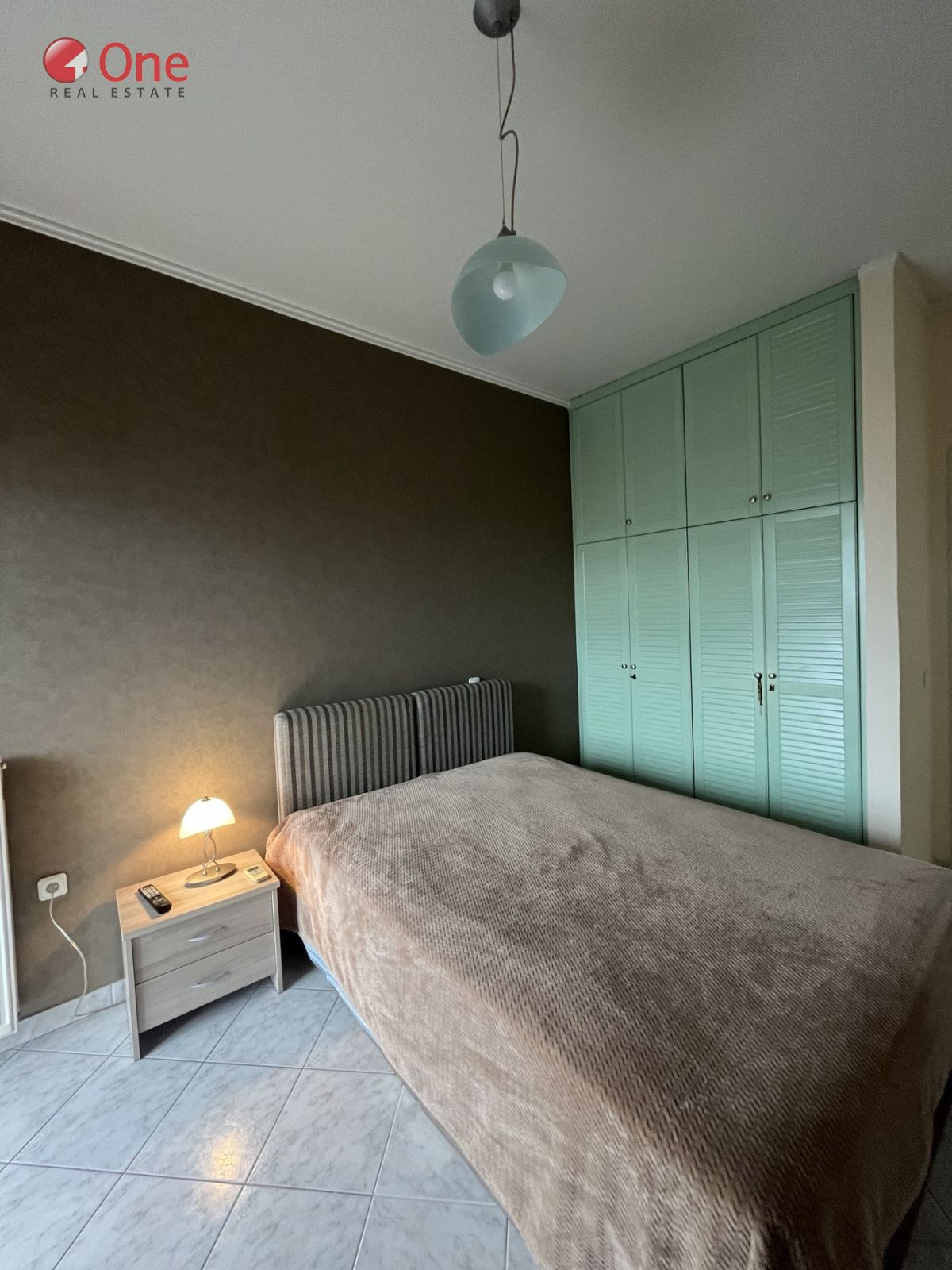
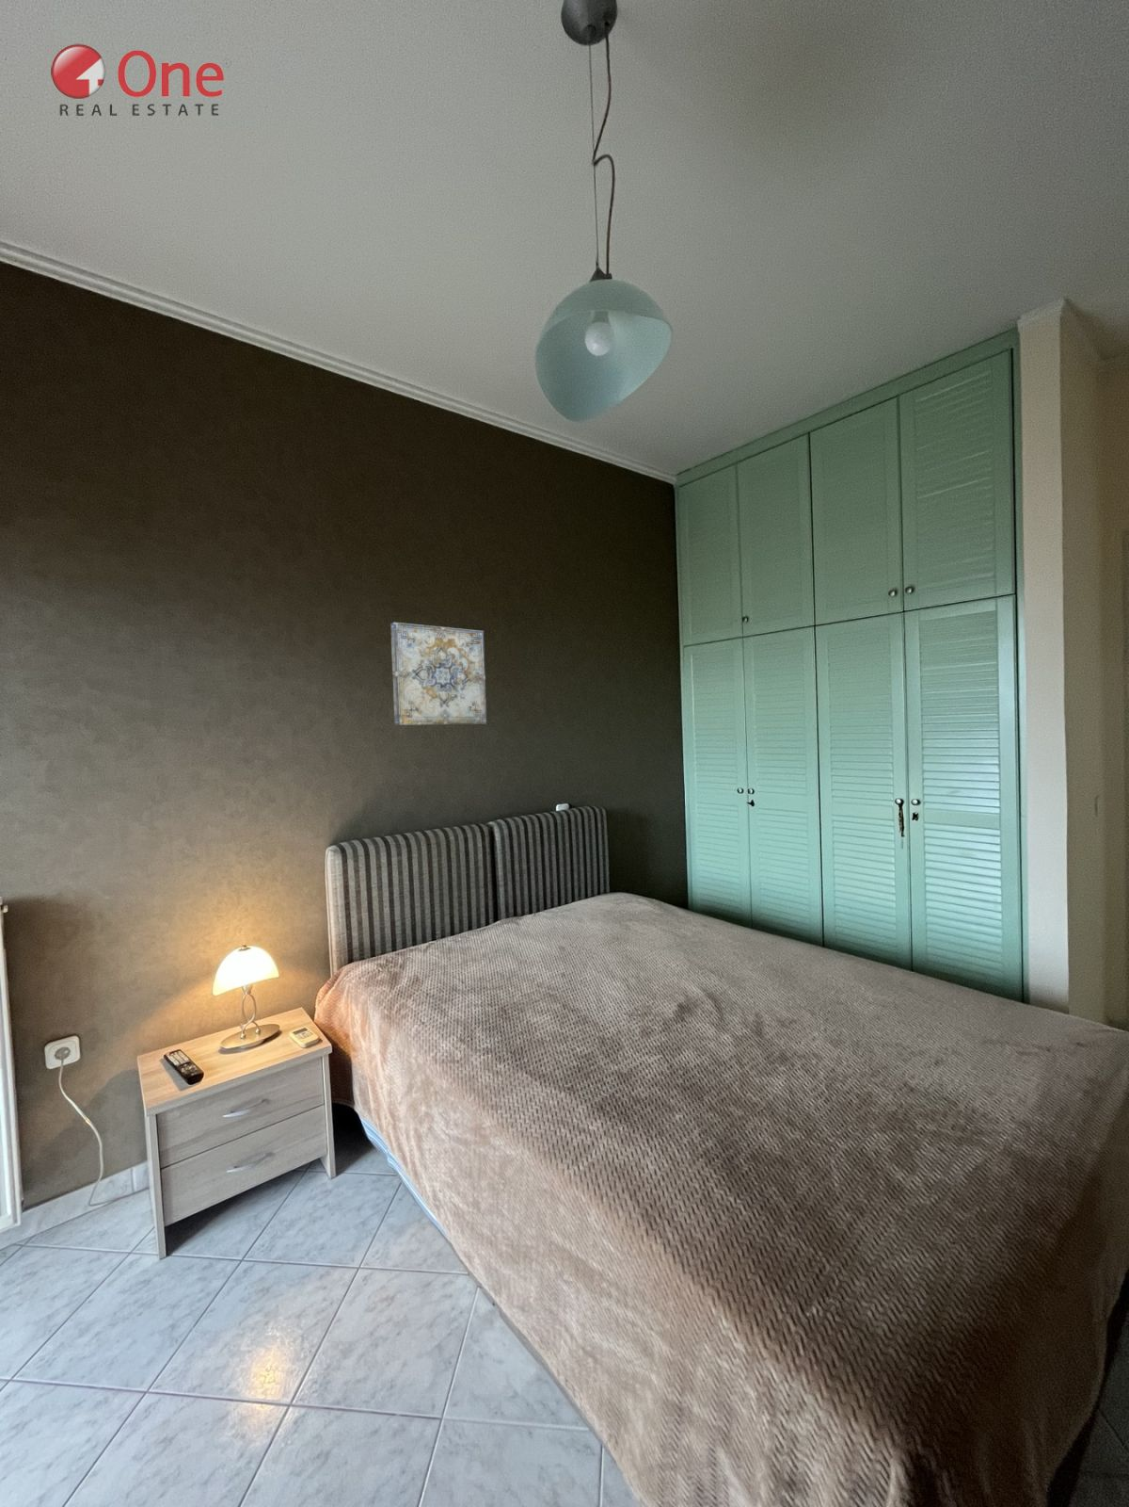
+ wall art (440, 675)
